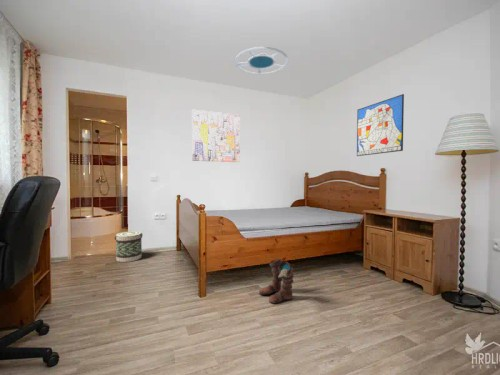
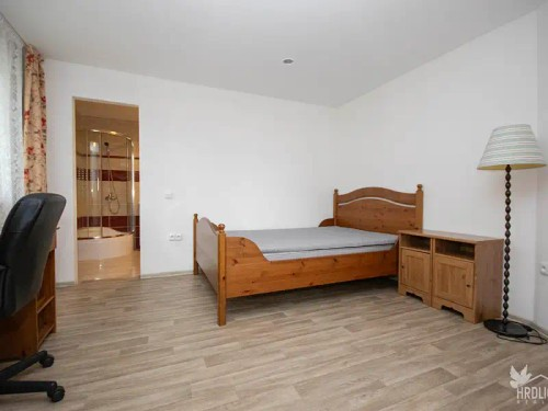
- ceiling lamp (261, 59)
- wall art (377, 128)
- wall art (216, 137)
- boots (278, 279)
- basket (129, 245)
